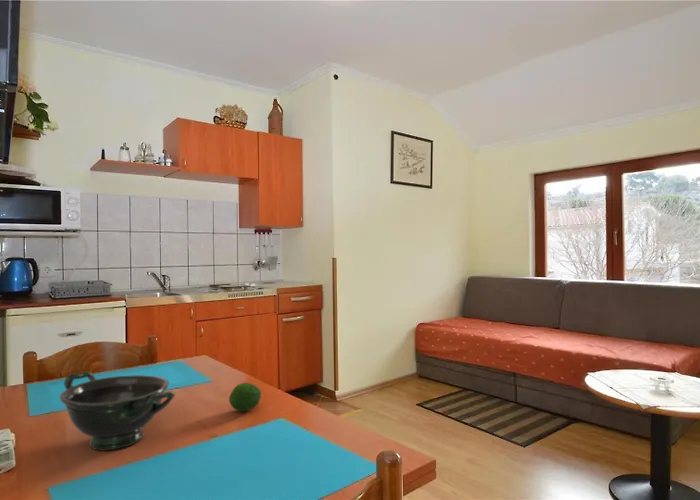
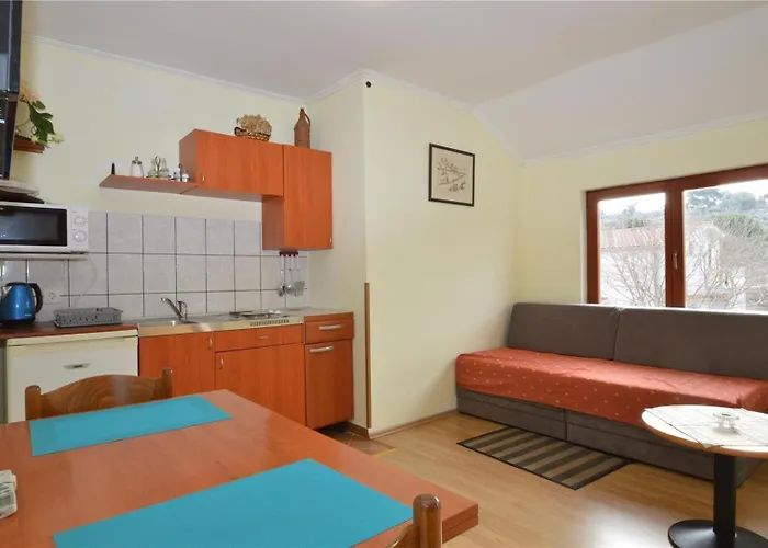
- fruit (245, 396)
- bowl (116, 410)
